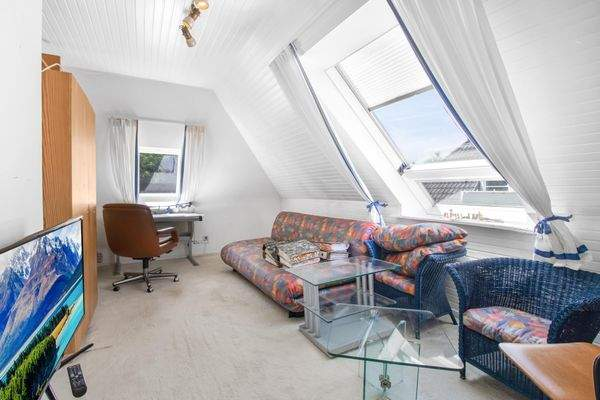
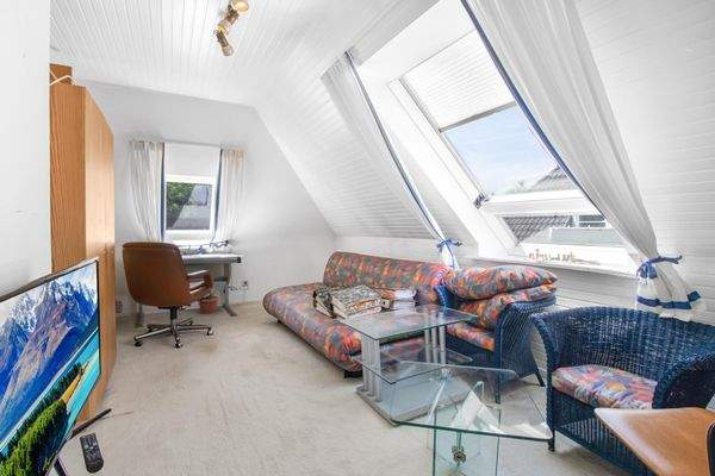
+ potted plant (206, 299)
